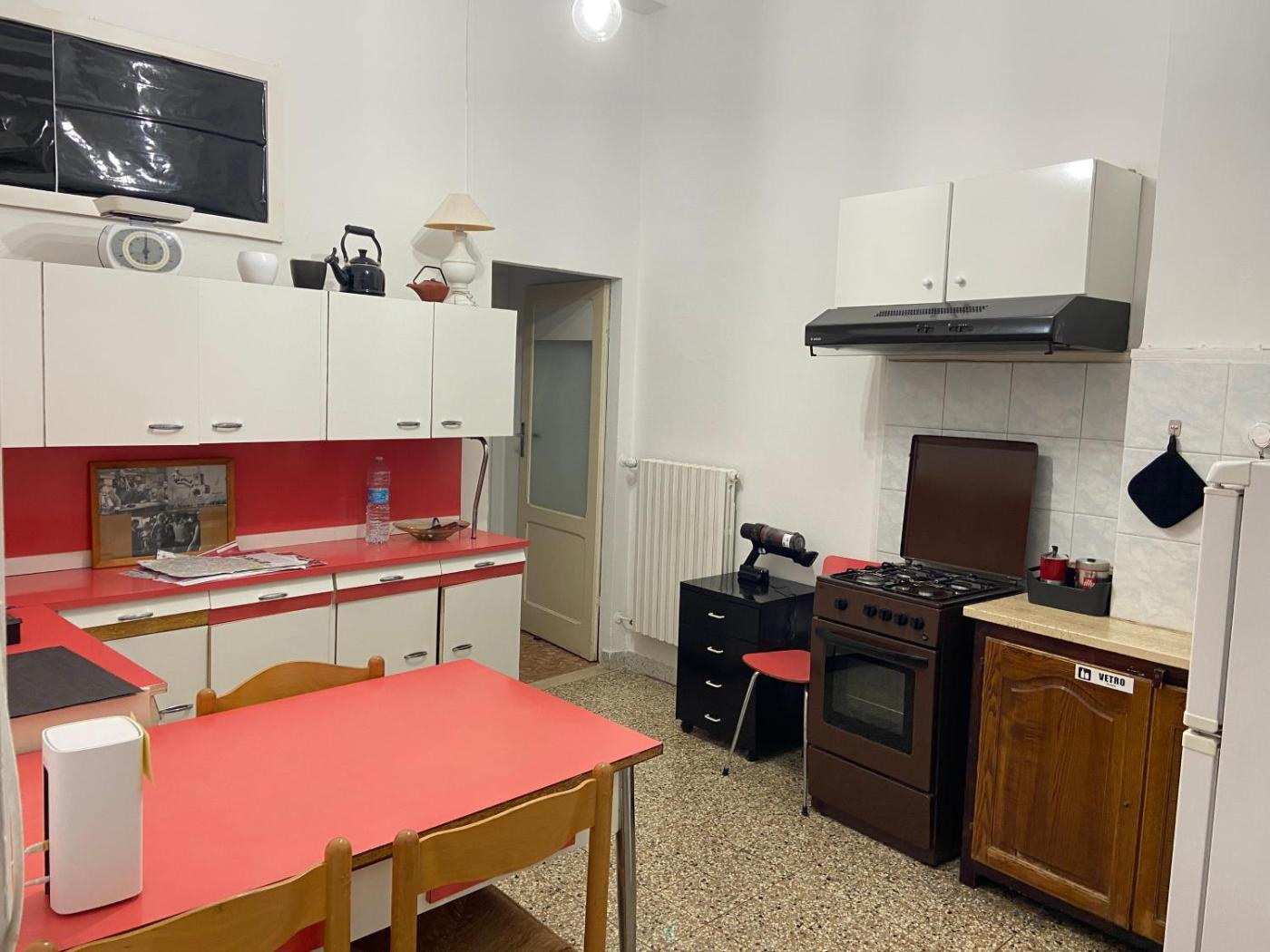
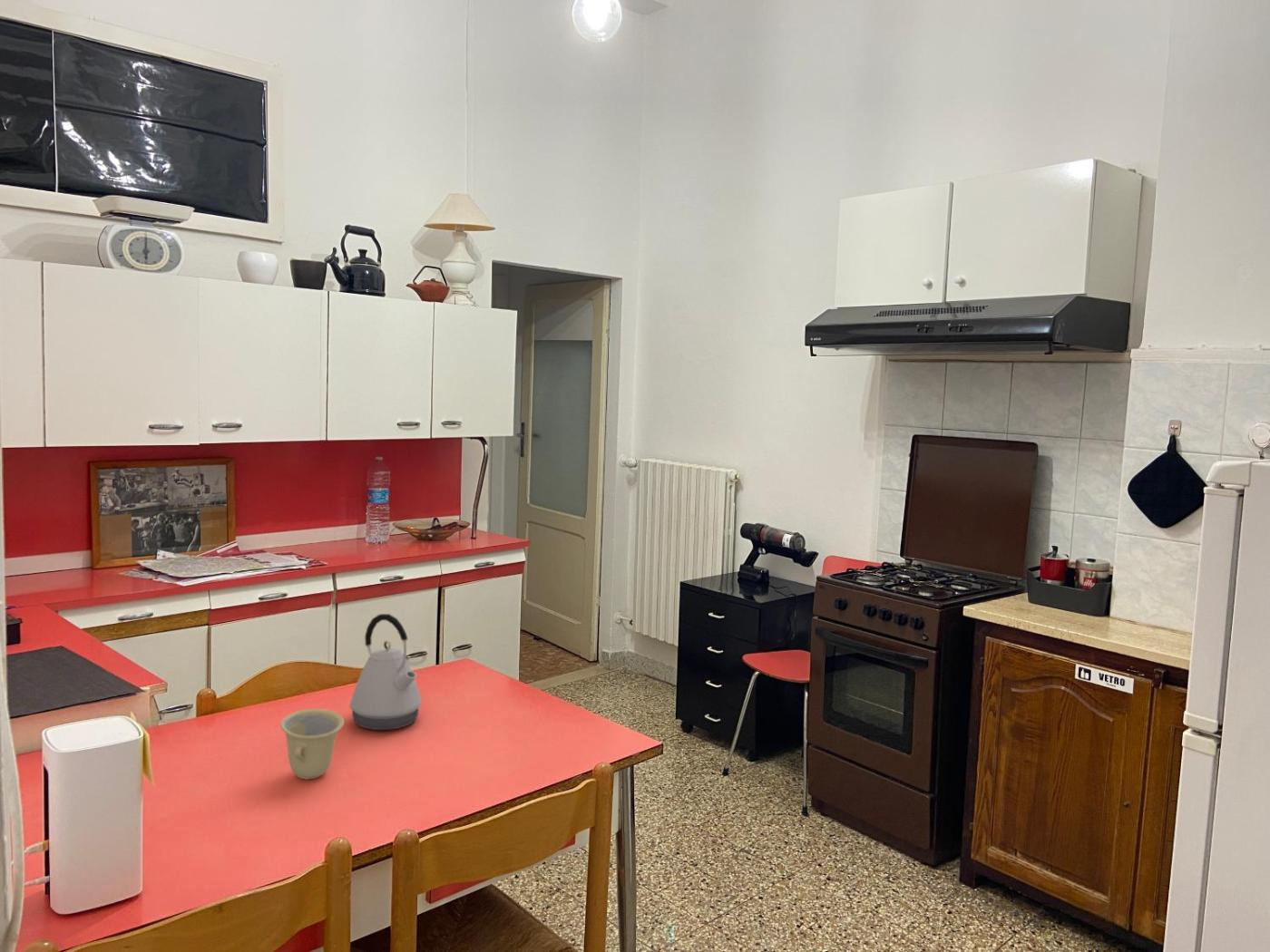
+ kettle (387, 668)
+ cup (312, 747)
